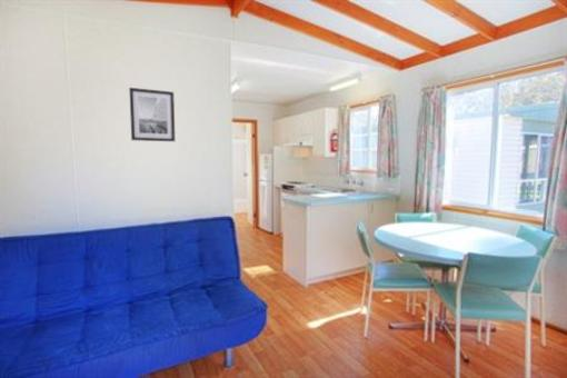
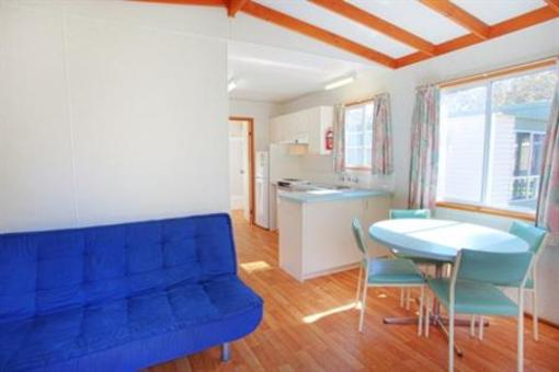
- wall art (152, 116)
